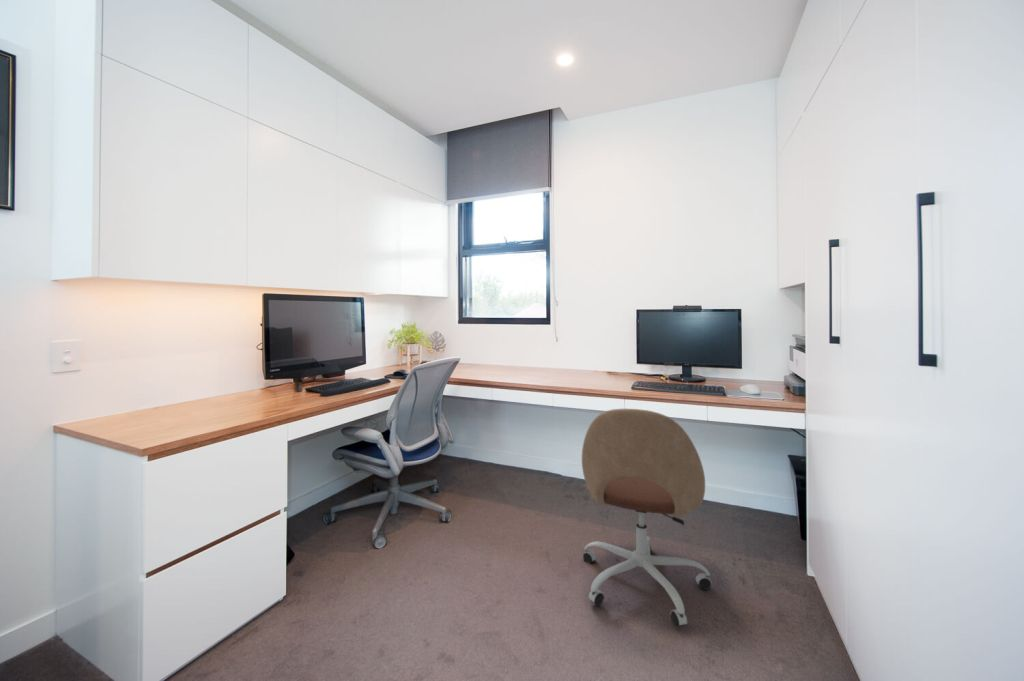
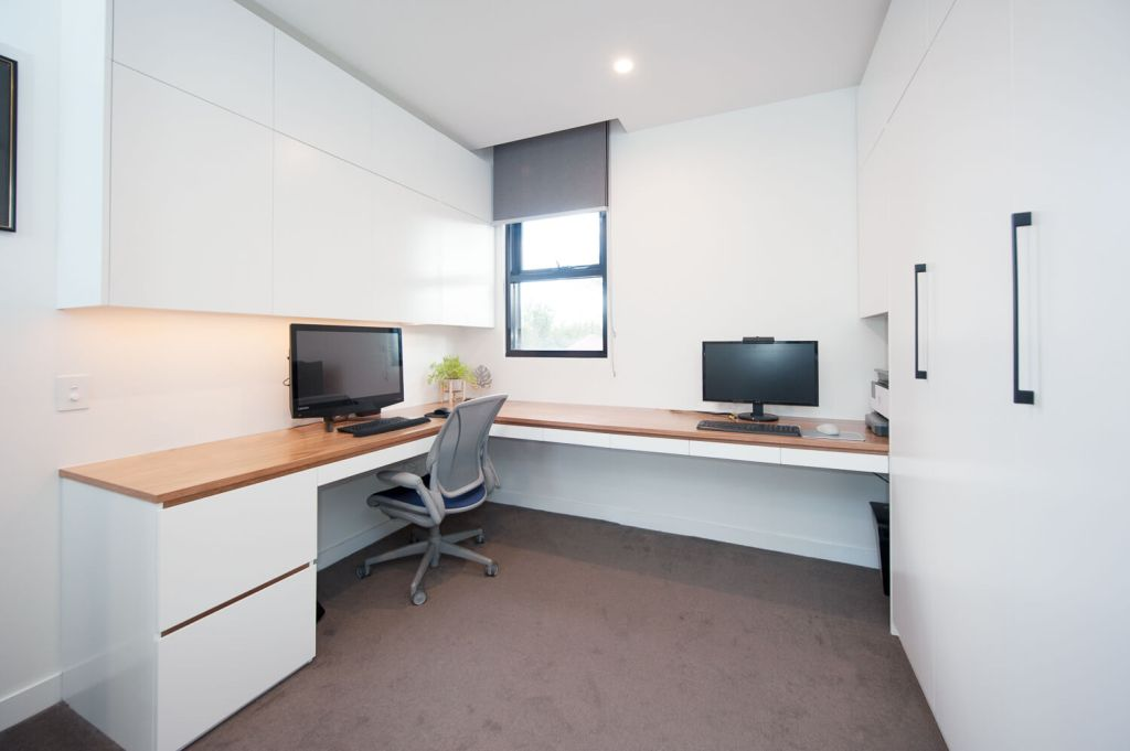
- office chair (641, 491)
